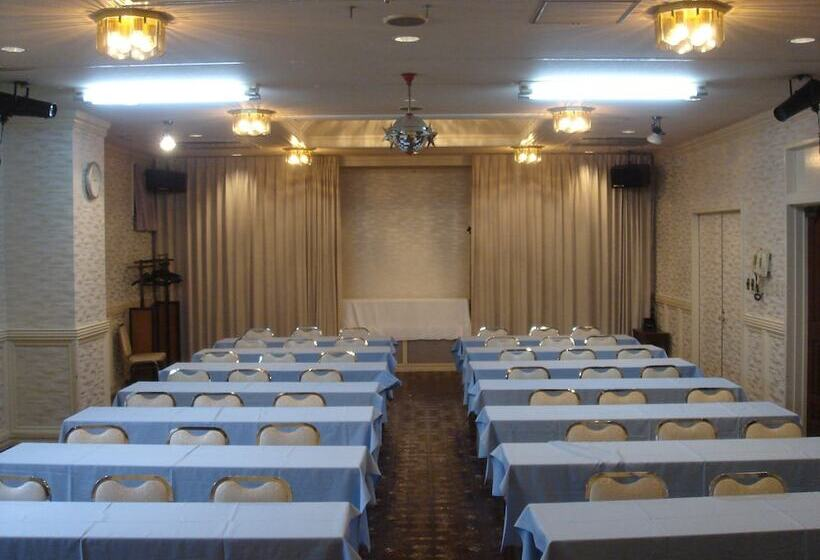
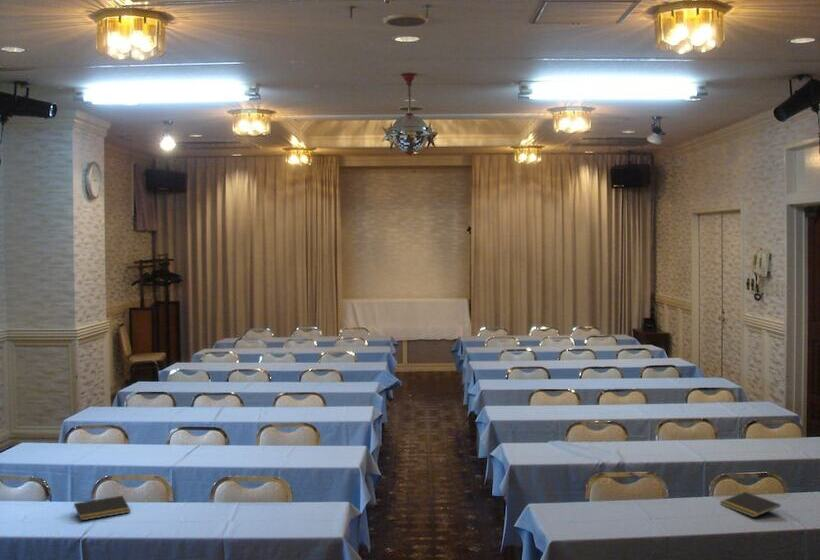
+ notepad (102, 507)
+ notepad (749, 504)
